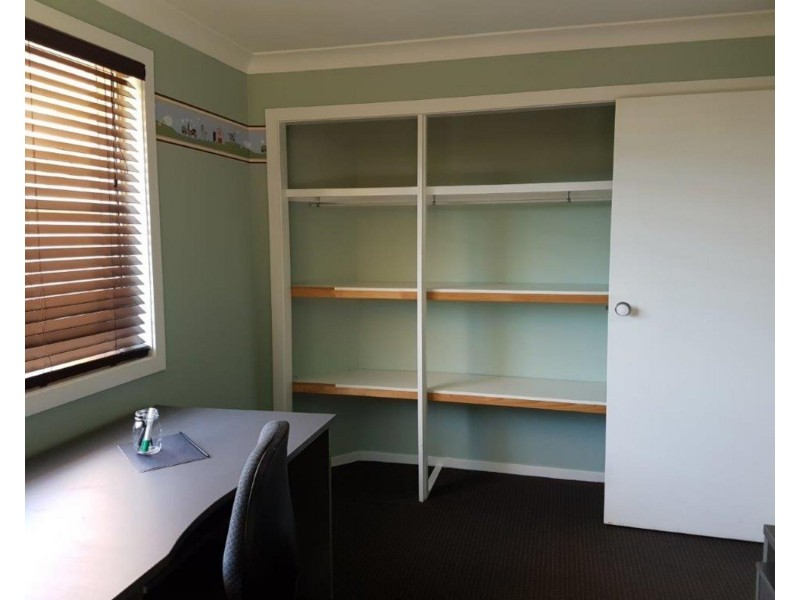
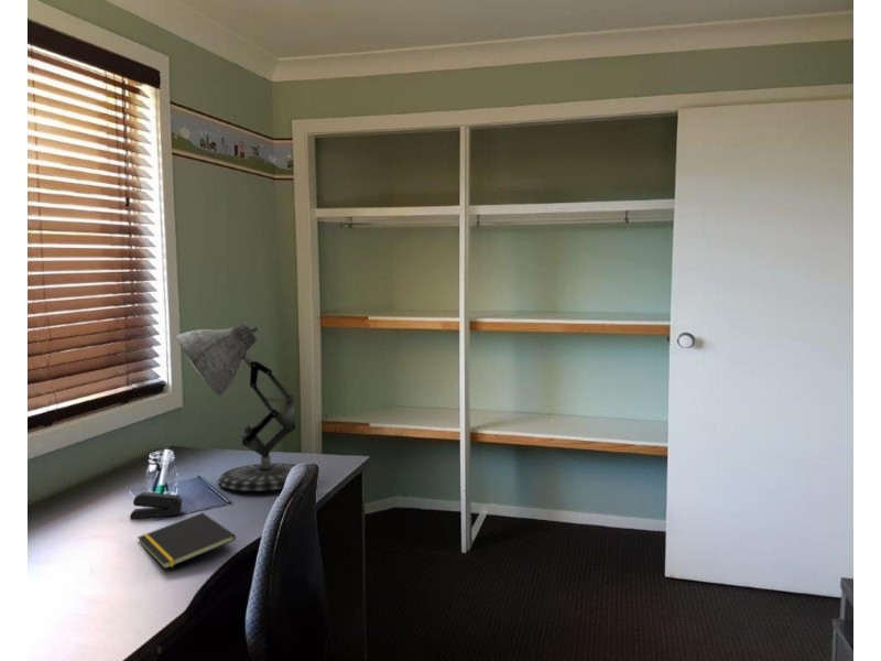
+ stapler (156, 503)
+ desk lamp (255, 392)
+ notepad (185, 538)
